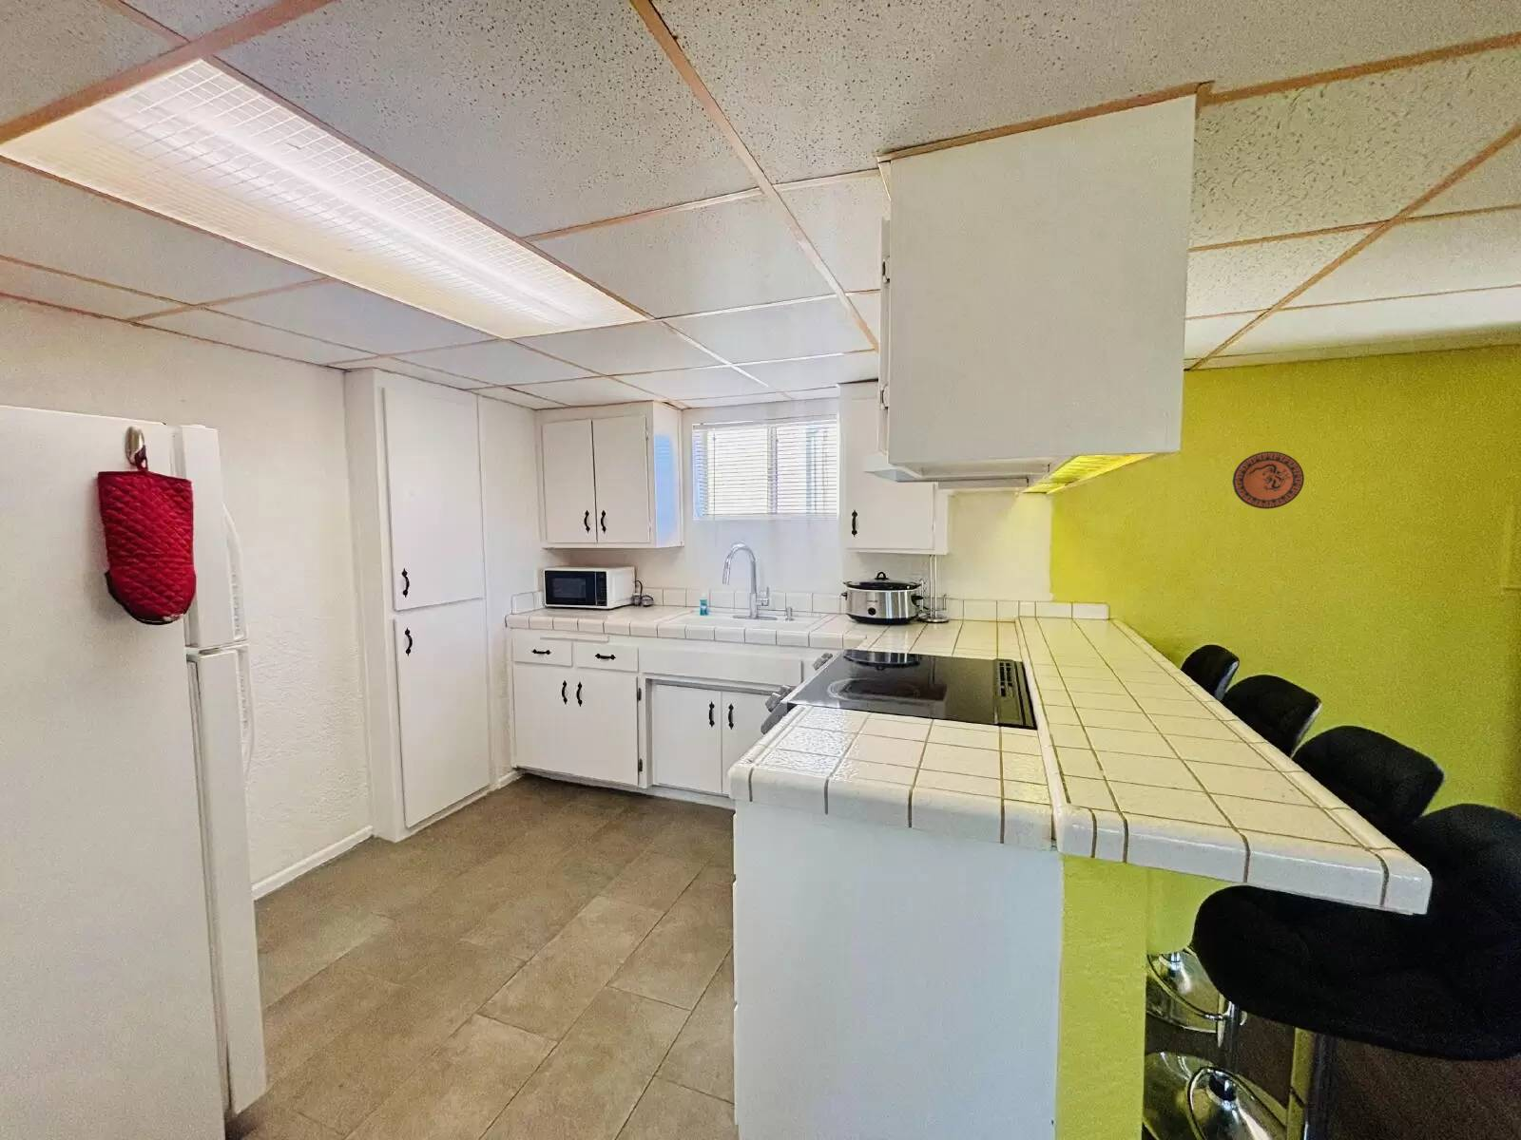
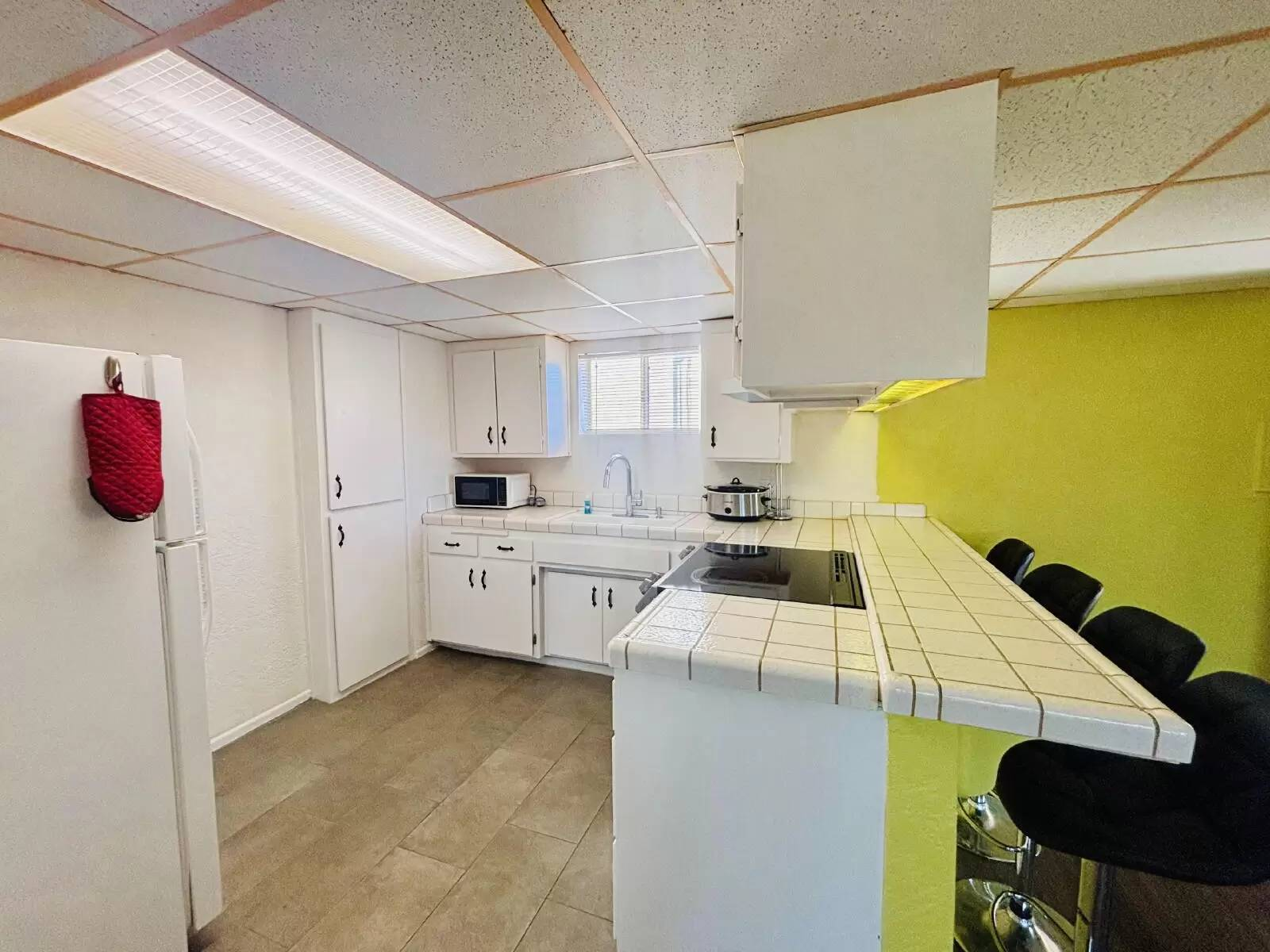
- decorative plate (1267, 480)
